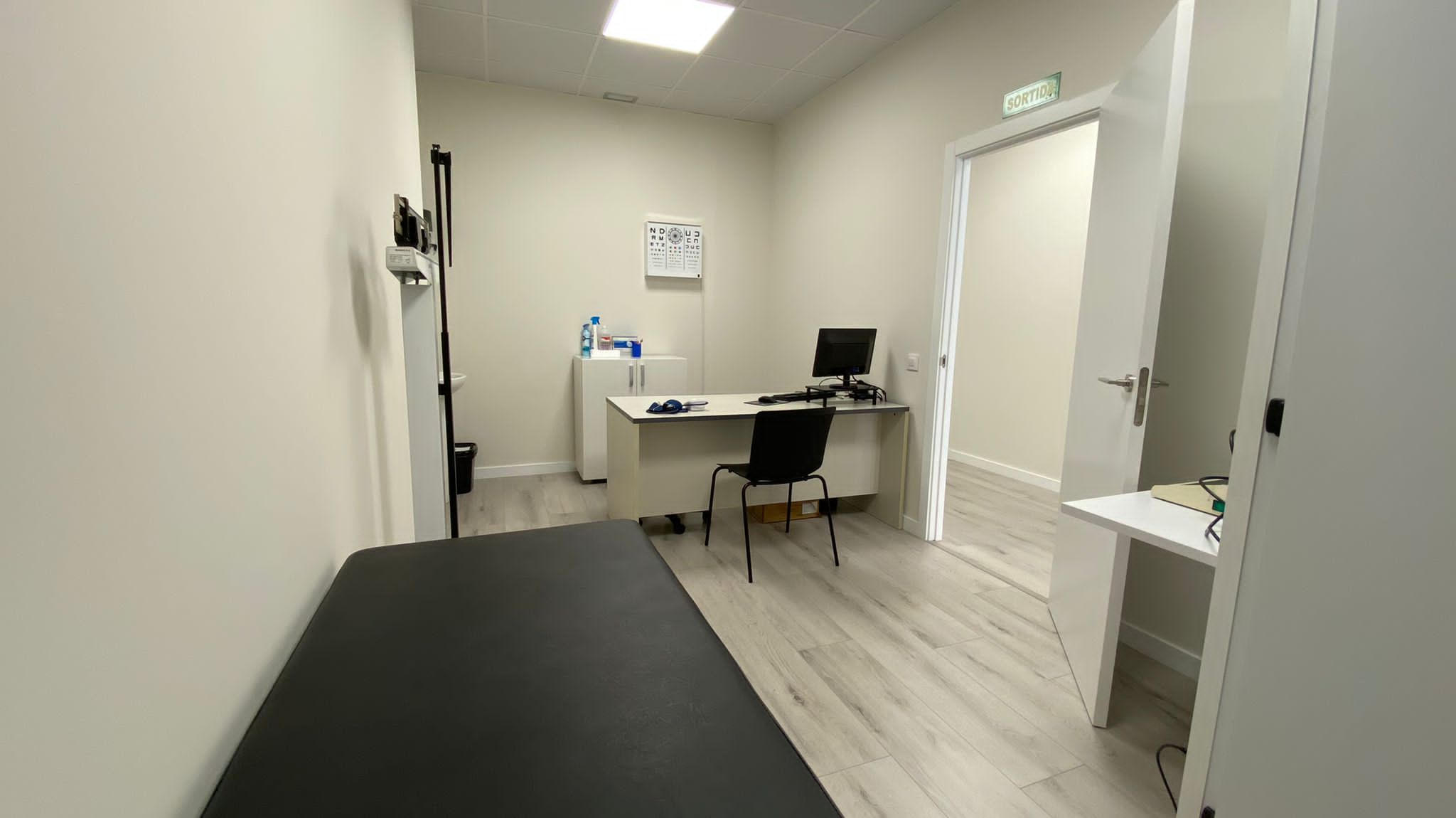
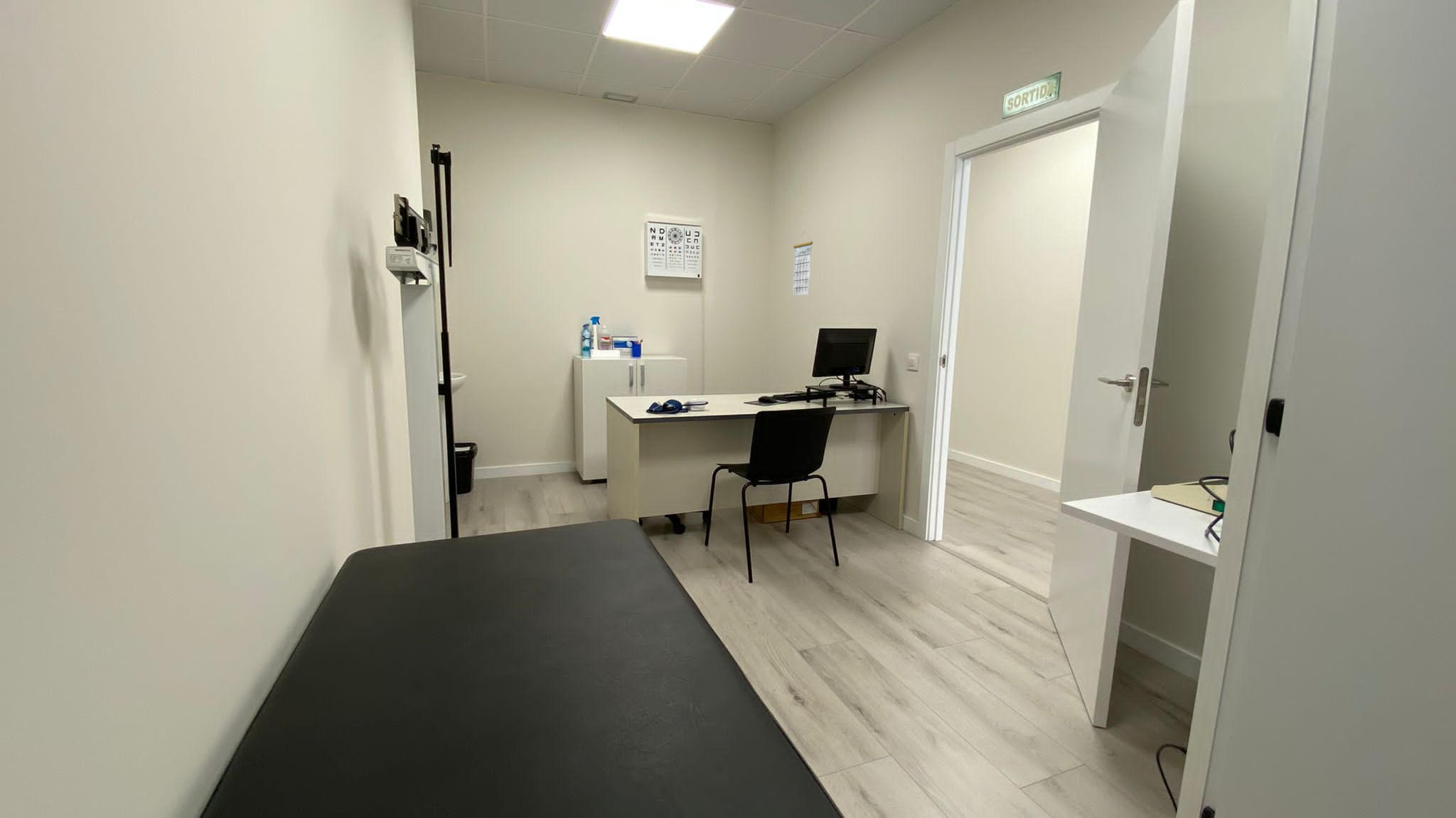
+ calendar (802, 263)
